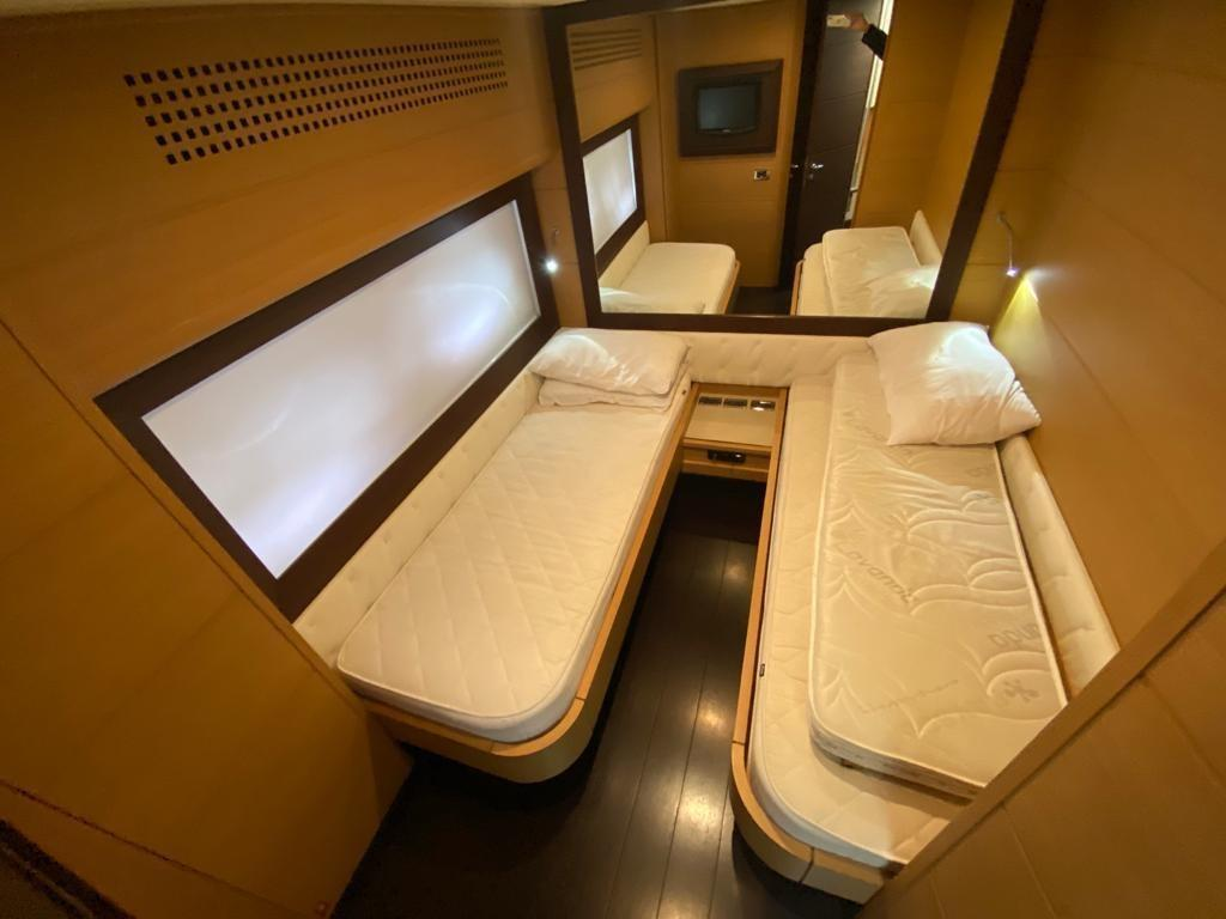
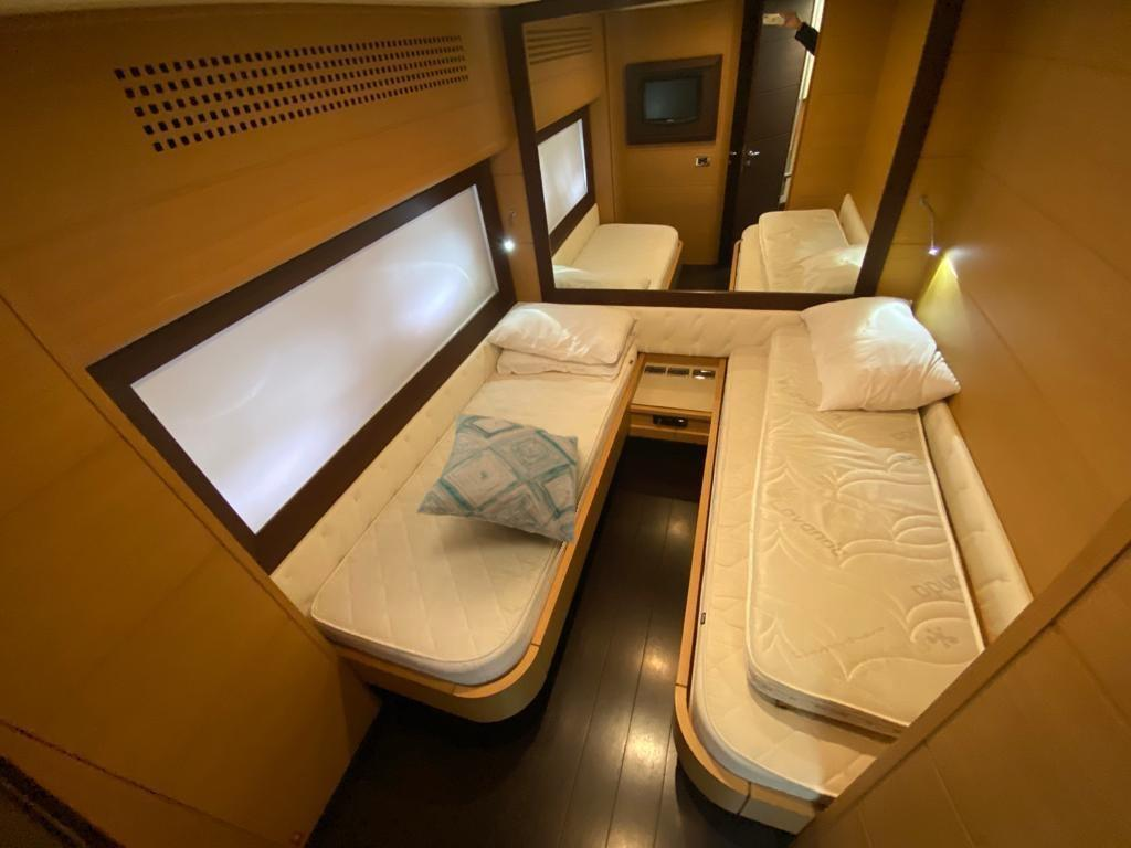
+ decorative pillow (509, 473)
